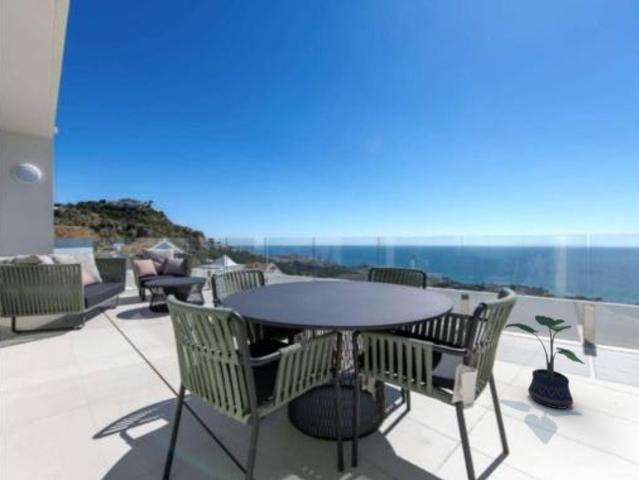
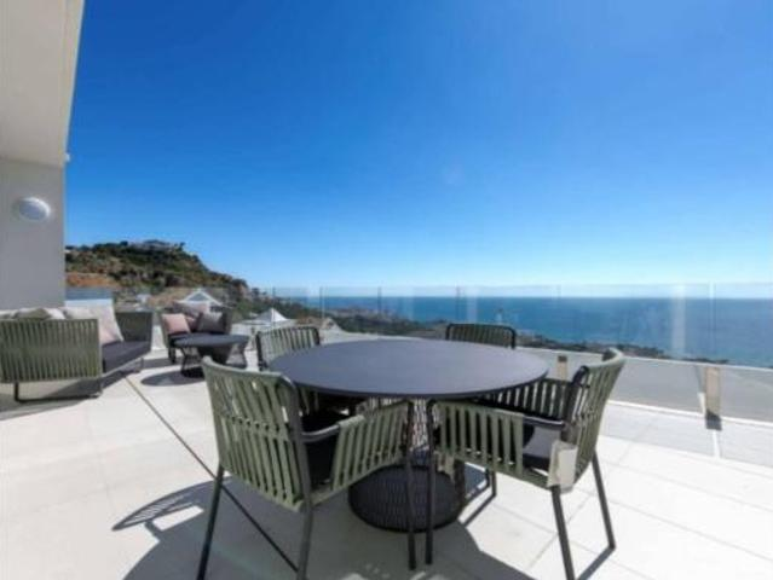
- potted plant (545, 353)
